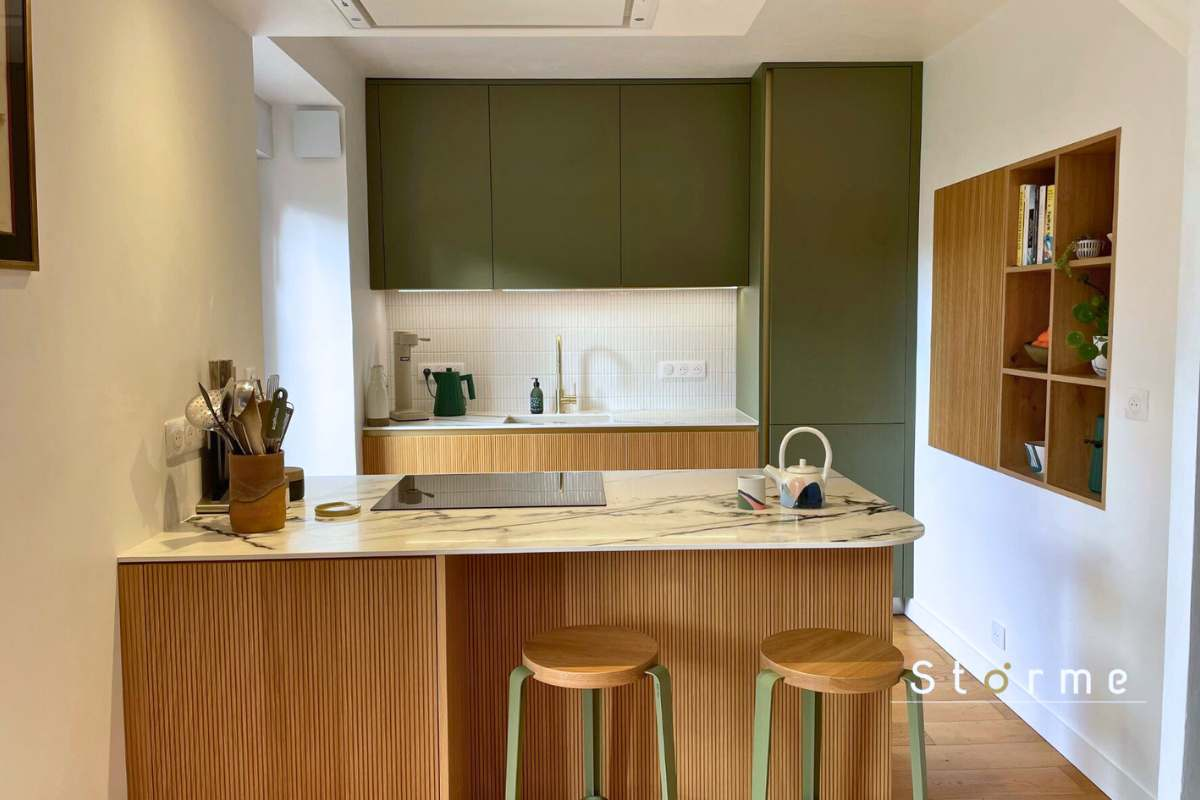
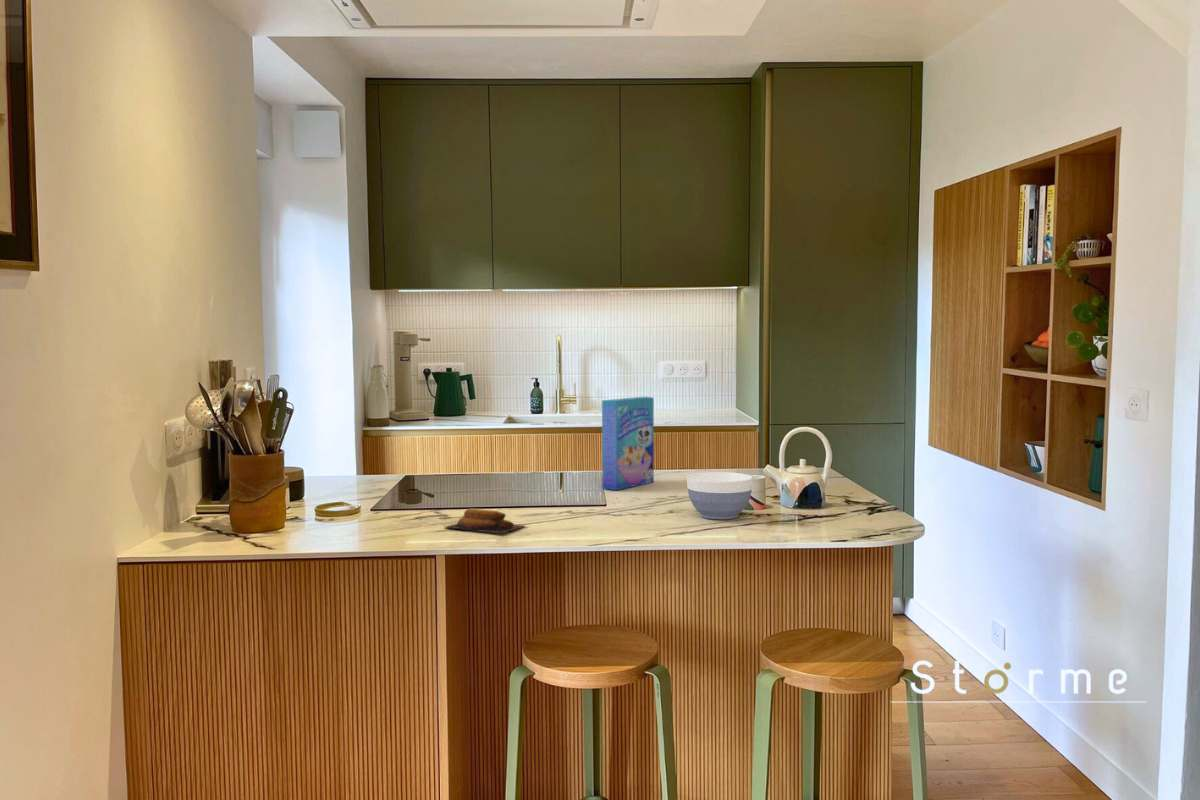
+ bowl (719, 496)
+ cereal box (628, 441)
+ banana (485, 517)
